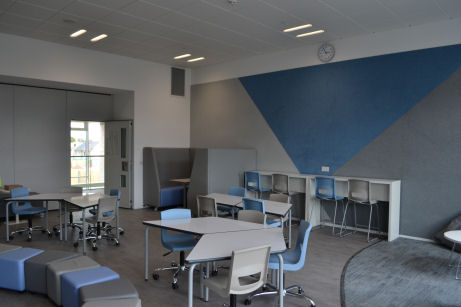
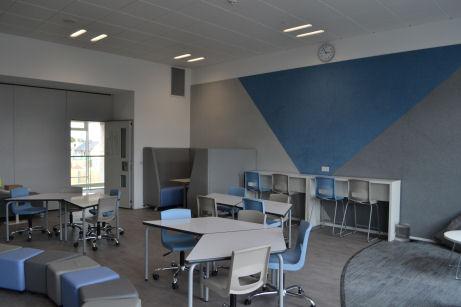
+ wastebasket (402, 232)
